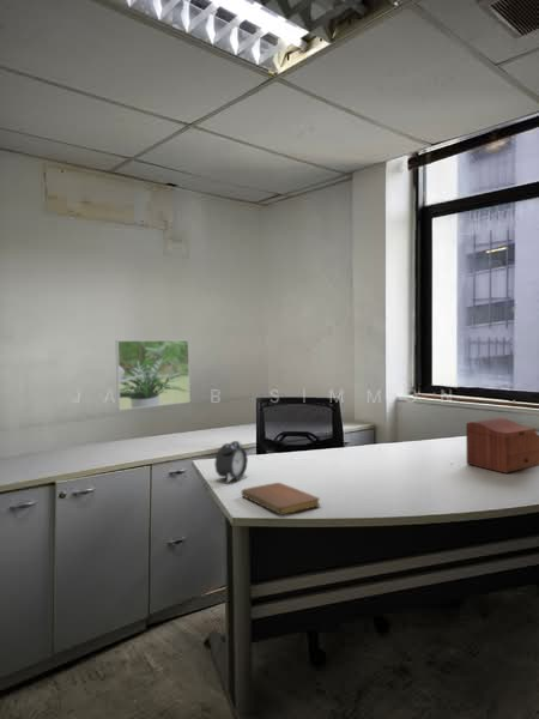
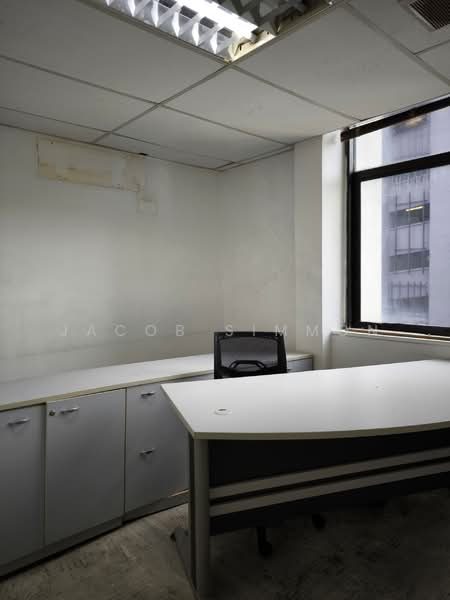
- sewing box (507, 442)
- alarm clock (231, 460)
- notebook (279, 497)
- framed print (155, 373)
